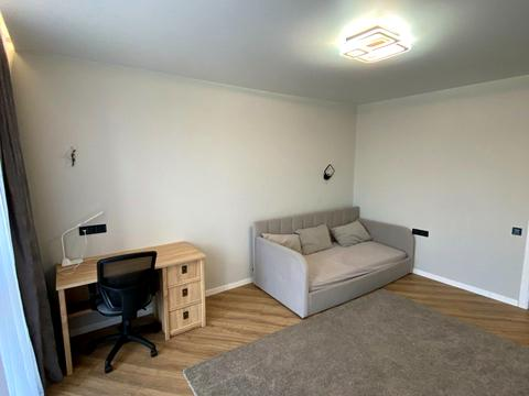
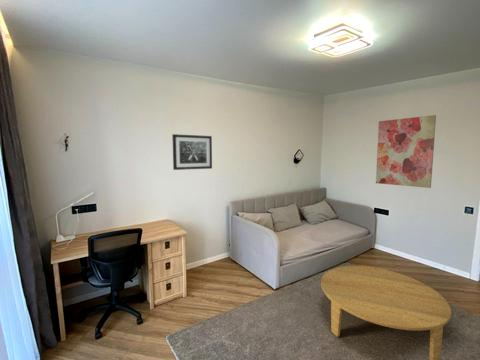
+ wall art (193, 152)
+ wall art (403, 152)
+ coffee table (378, 305)
